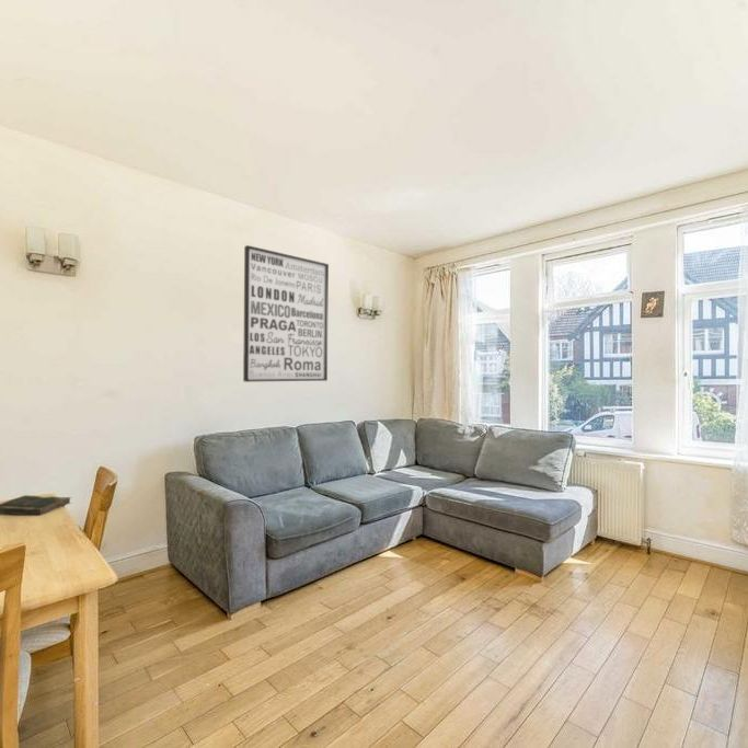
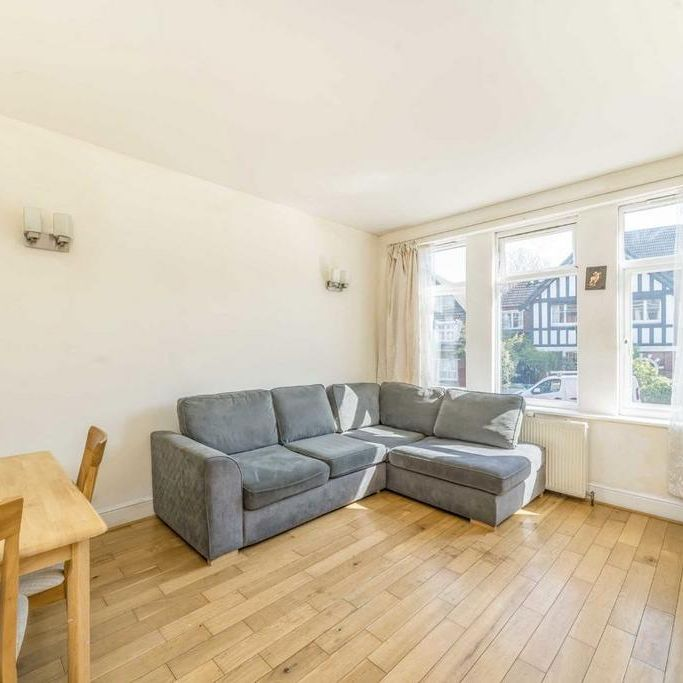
- wall art (288, 318)
- bible (32, 505)
